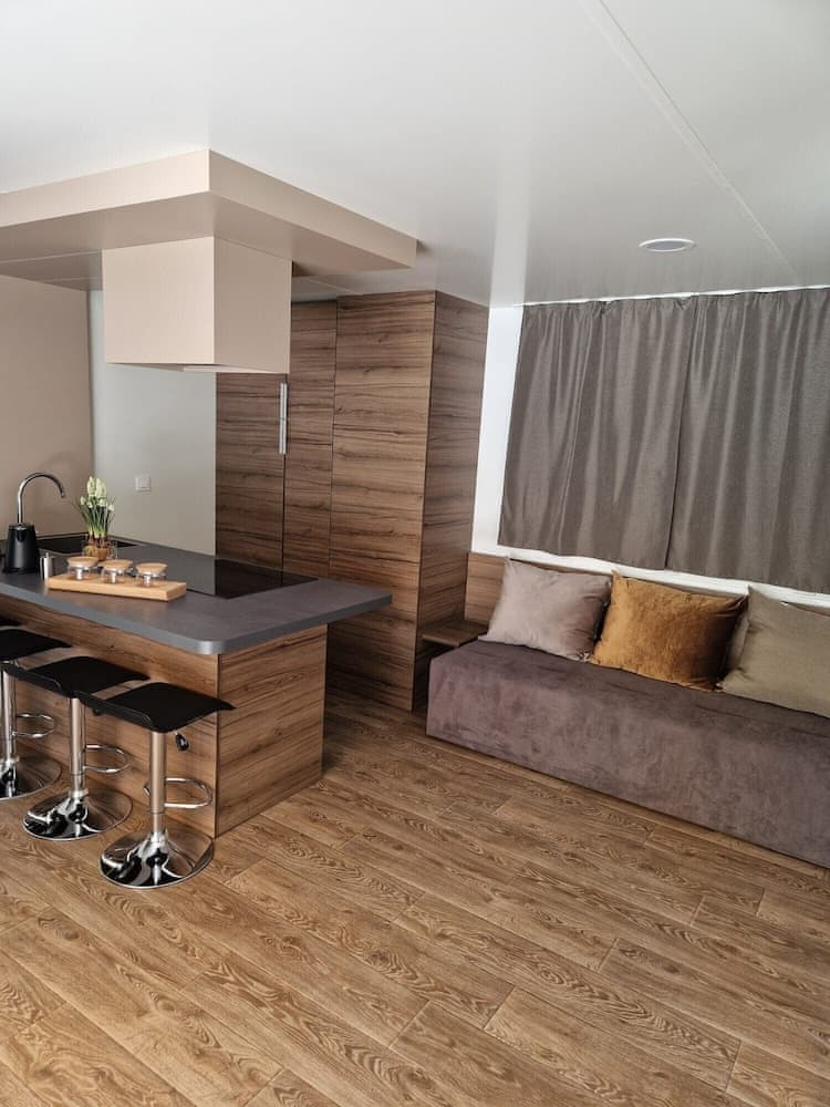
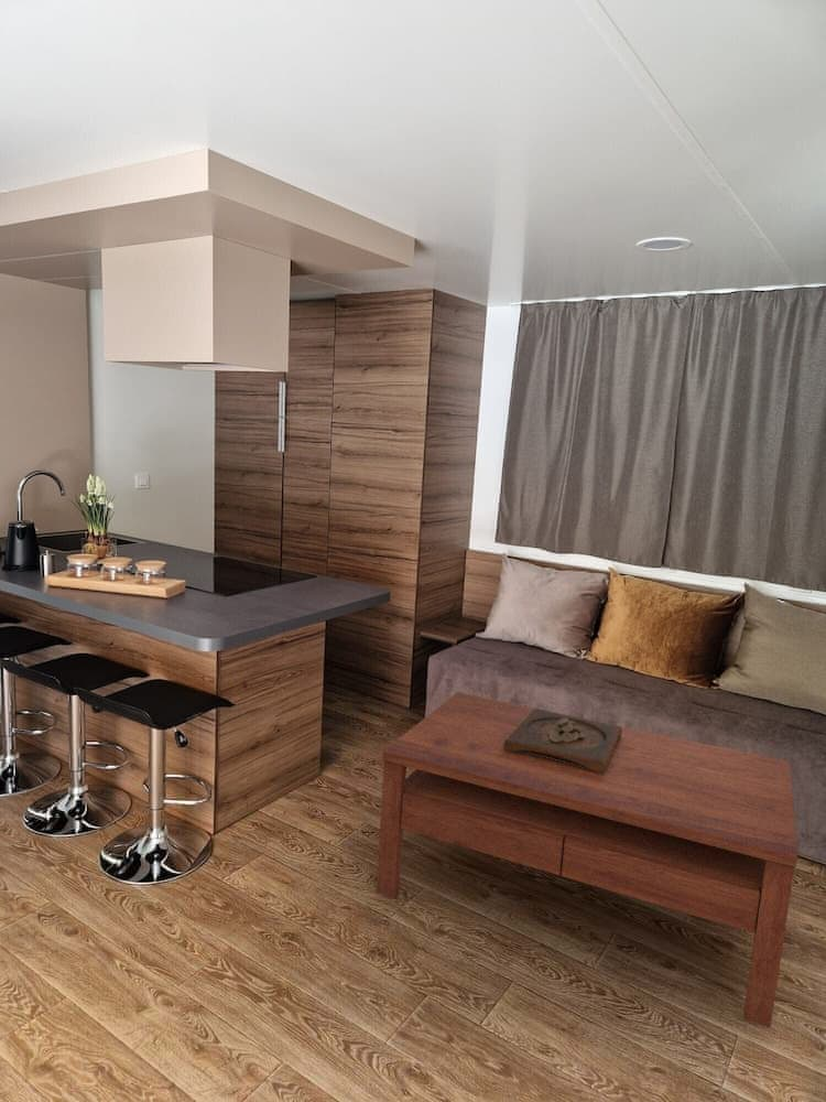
+ wooden tray (566, 731)
+ coffee table (583, 827)
